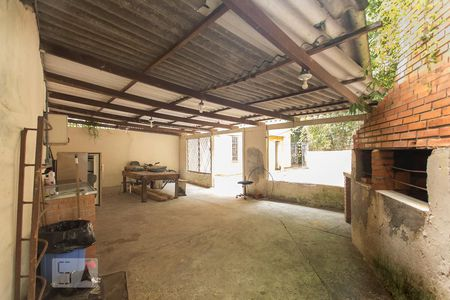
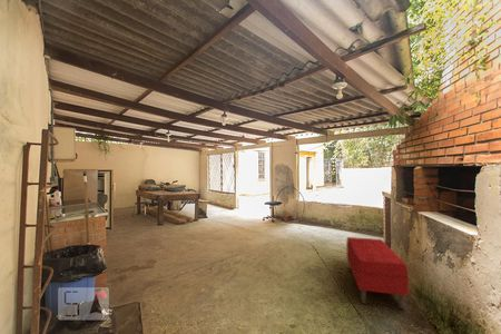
+ bench (372, 266)
